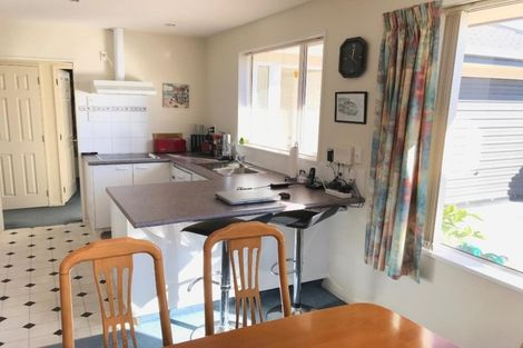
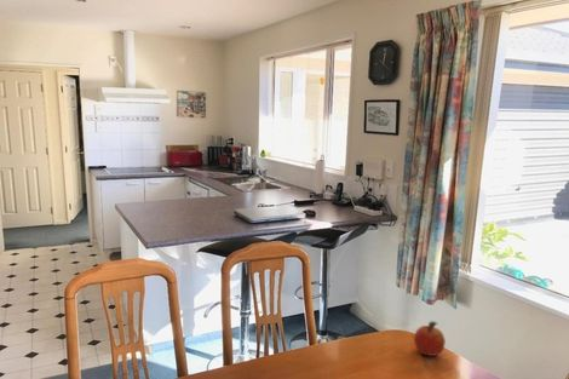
+ fruit (429, 338)
